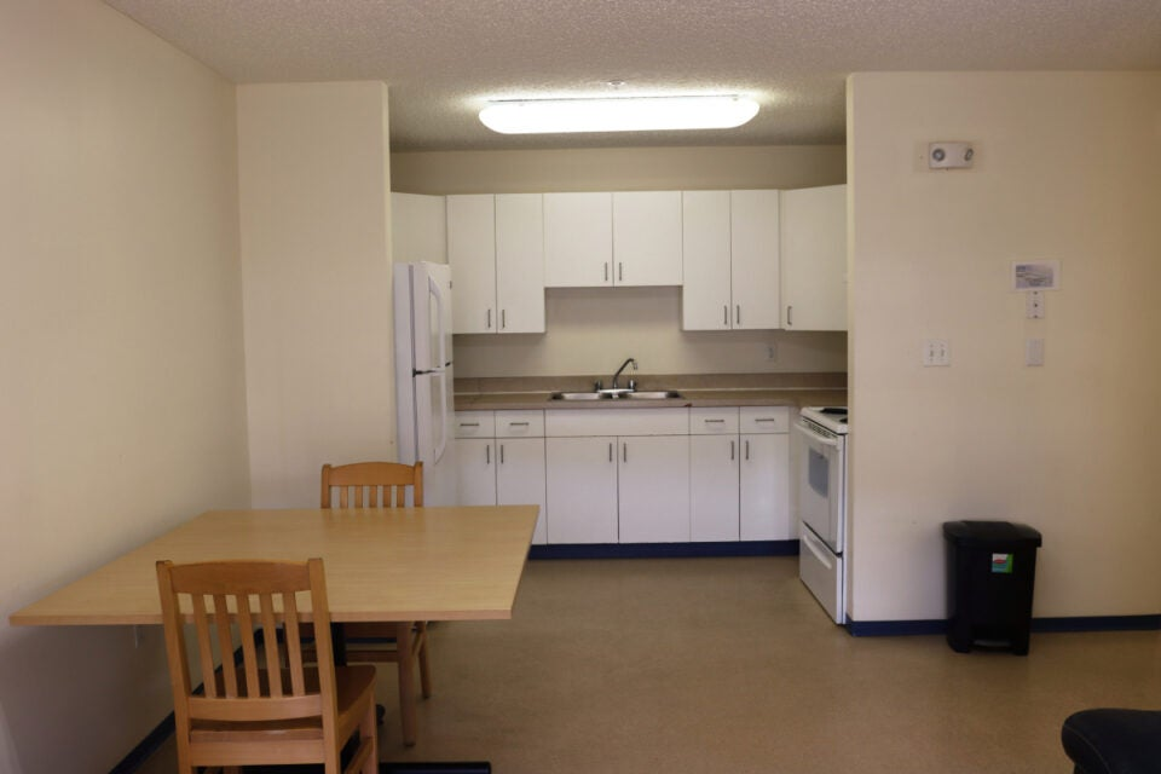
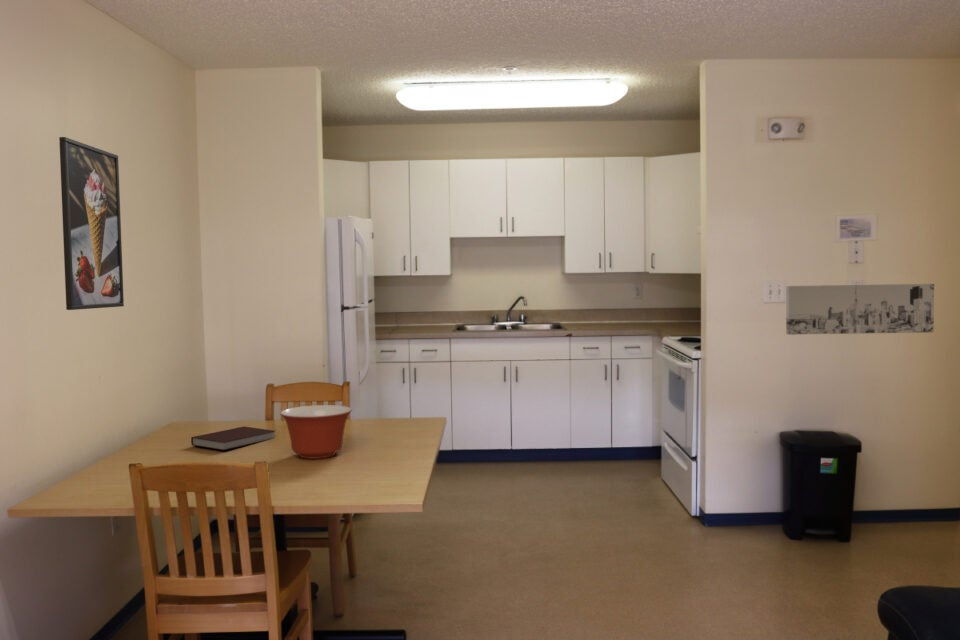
+ notebook (234, 437)
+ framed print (93, 227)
+ mixing bowl (316, 432)
+ wall art (859, 309)
